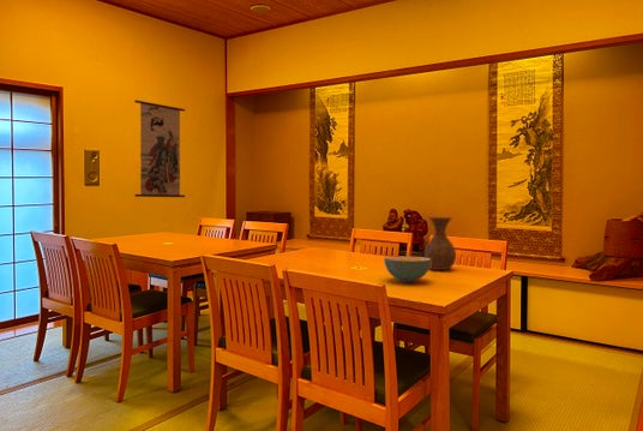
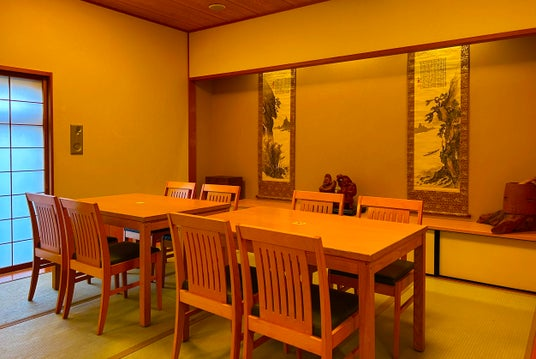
- wall scroll (161, 144)
- cereal bowl (407, 269)
- vase (439, 243)
